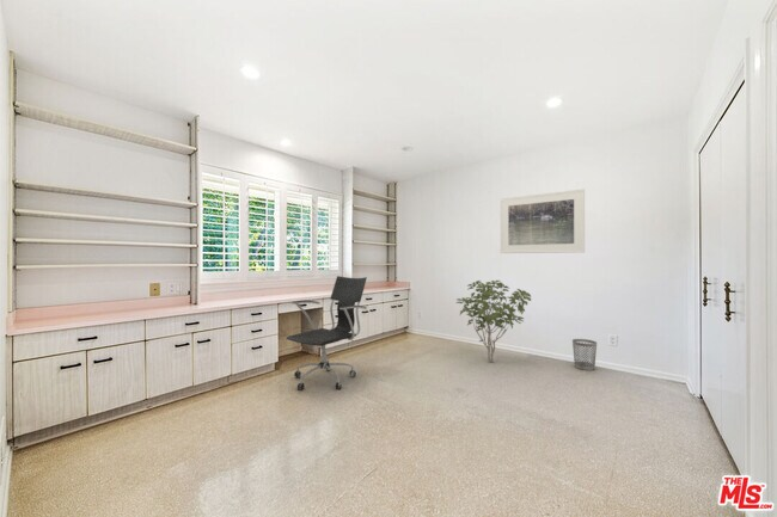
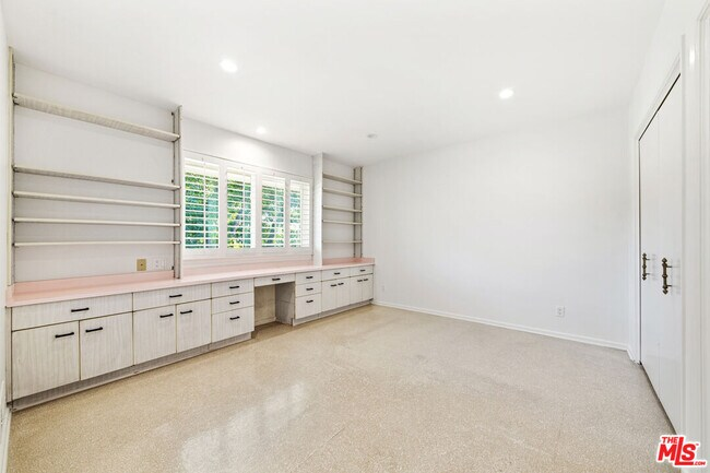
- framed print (539, 223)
- wastebasket (583, 353)
- shrub (491, 320)
- office chair (329, 330)
